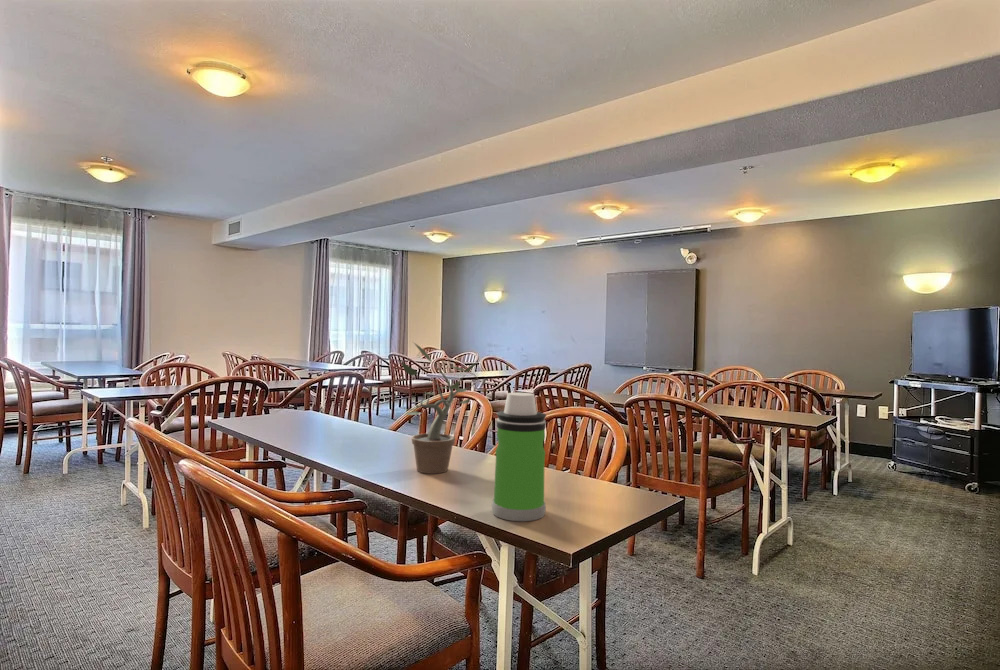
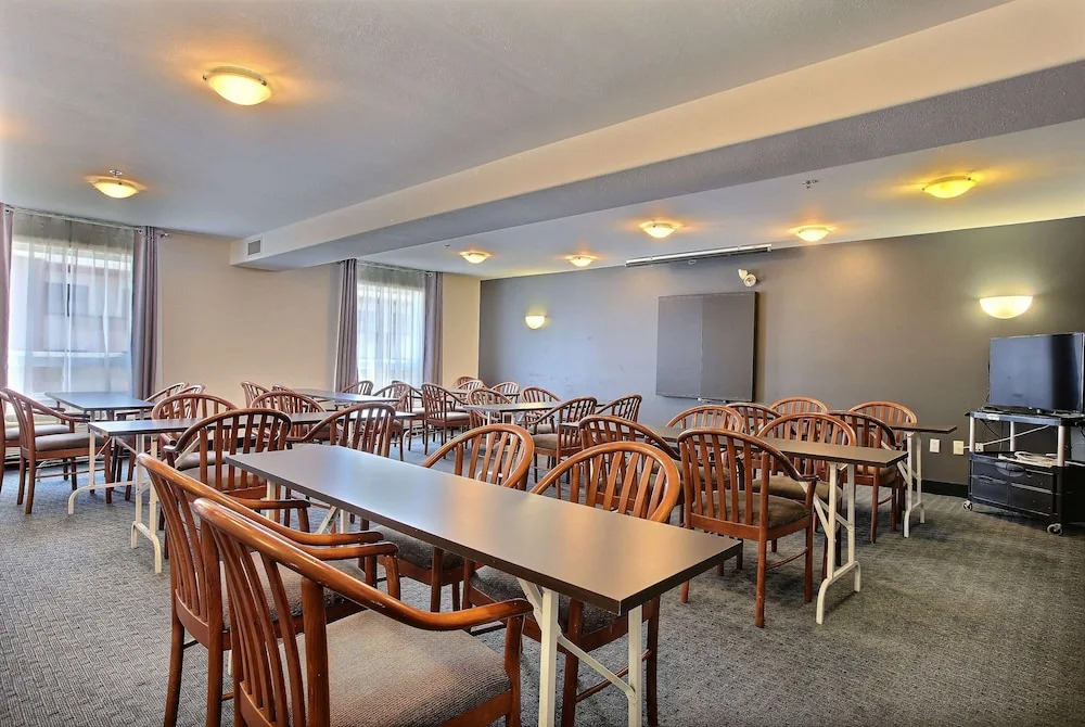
- potted plant (443, 403)
- water bottle (519, 452)
